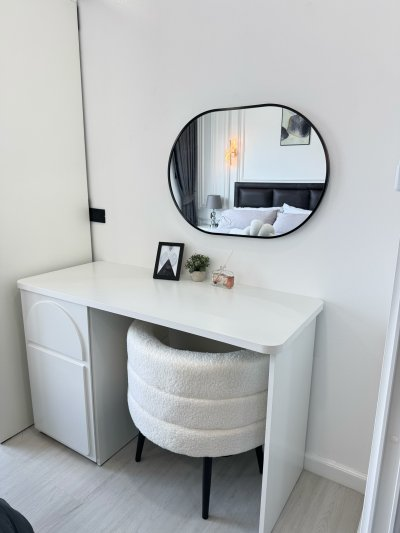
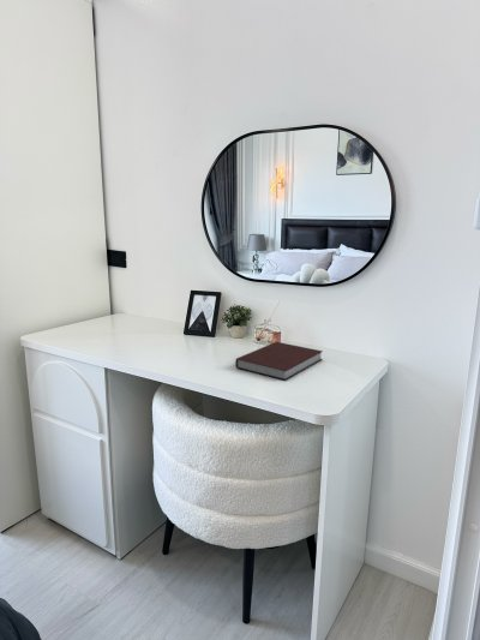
+ notebook (280, 359)
